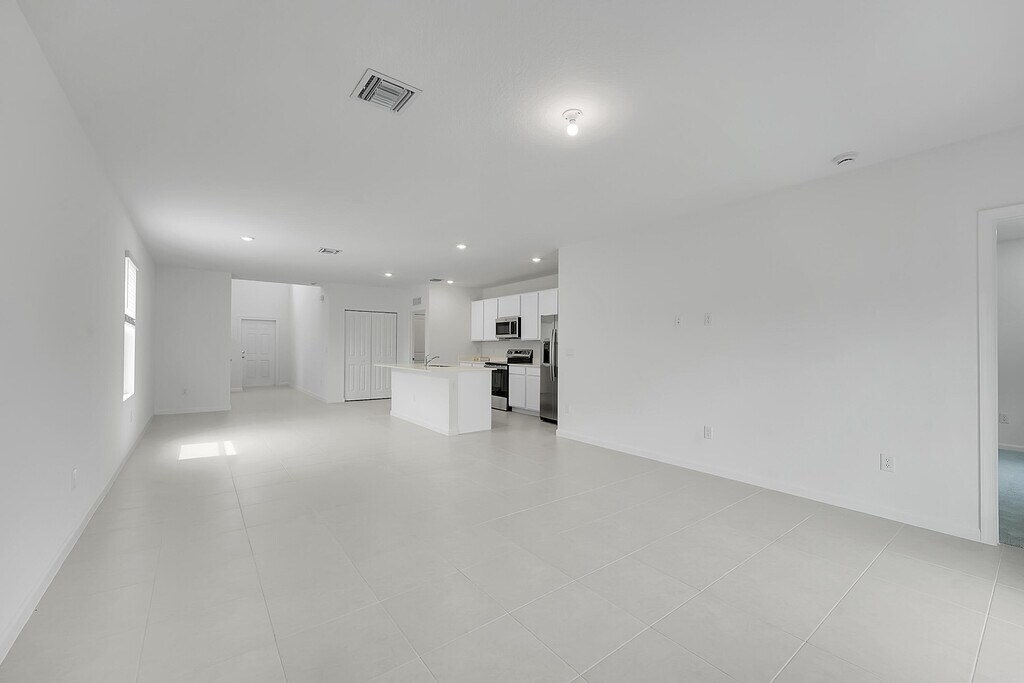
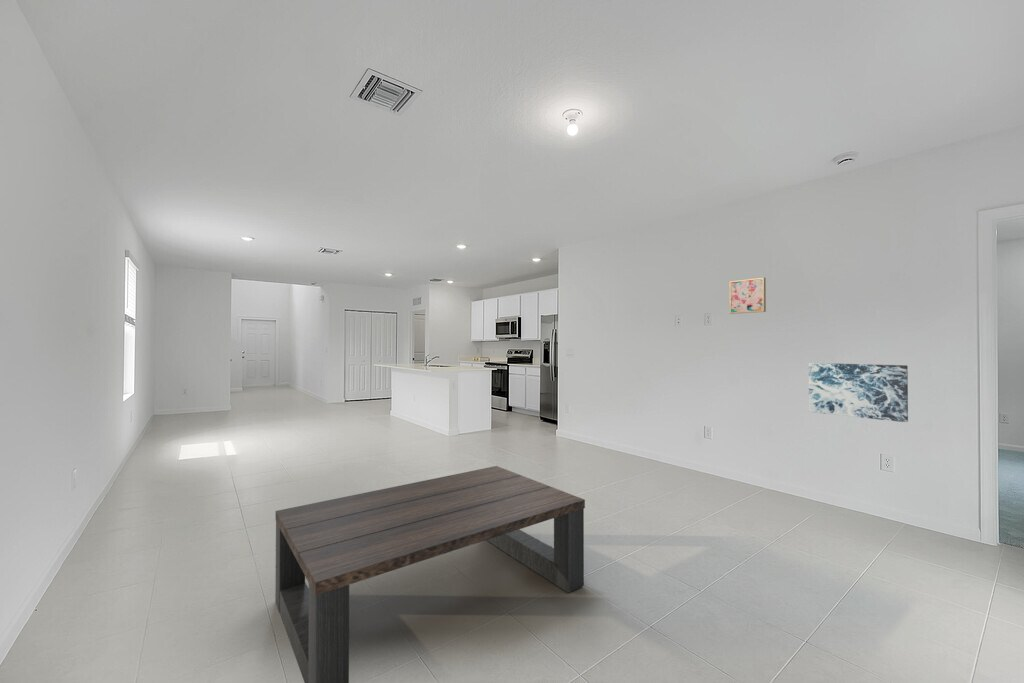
+ wall art (854, 390)
+ wall art (747, 296)
+ coffee table (435, 549)
